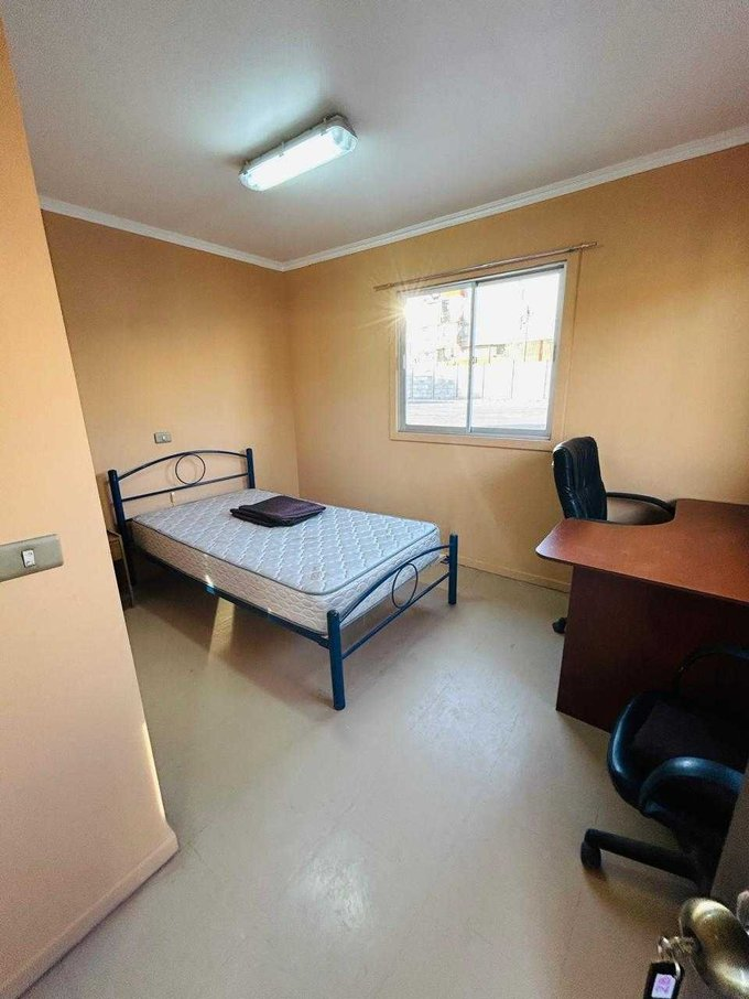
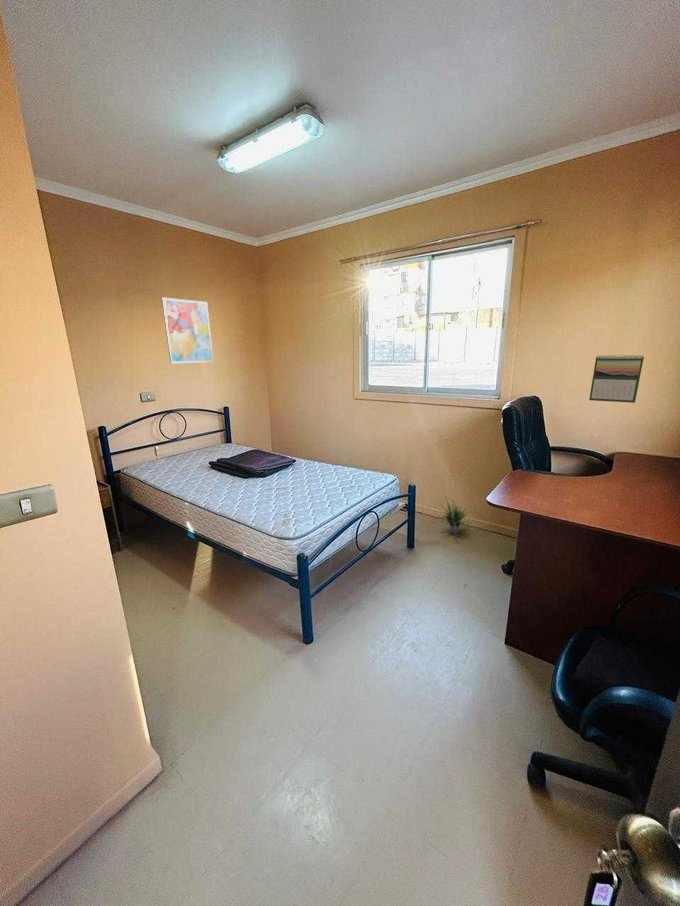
+ wall art (189, 332)
+ calendar (615, 378)
+ potted plant (455, 514)
